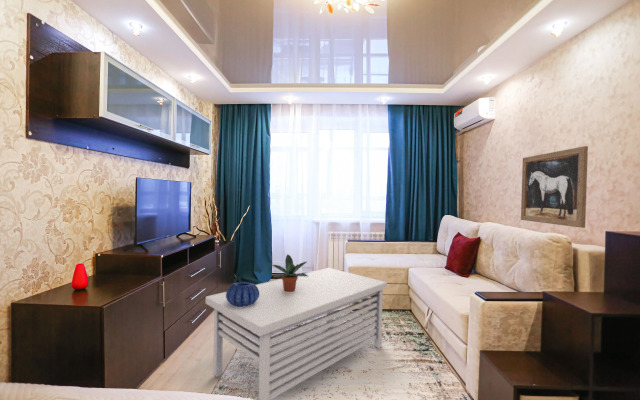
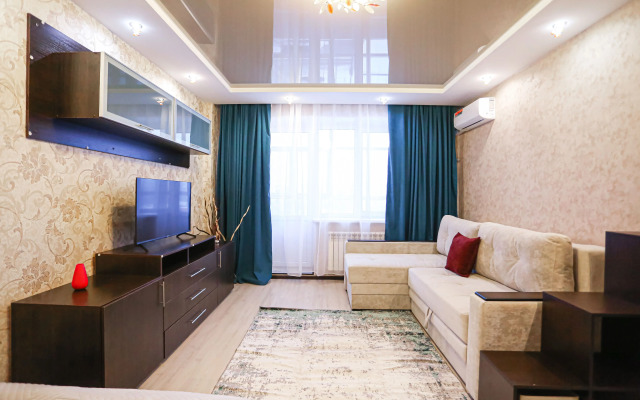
- wall art (549, 188)
- potted plant (289, 273)
- decorative bowl (242, 293)
- coffee table (304, 324)
